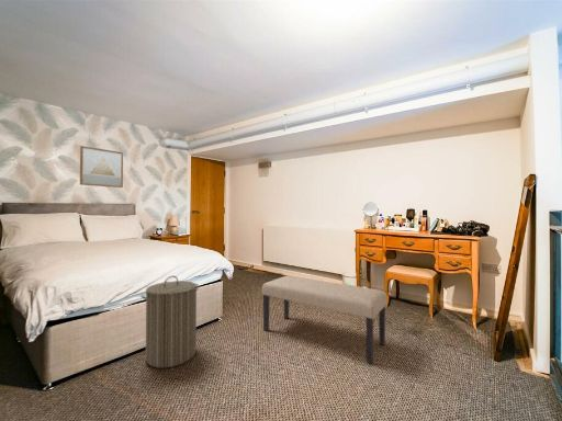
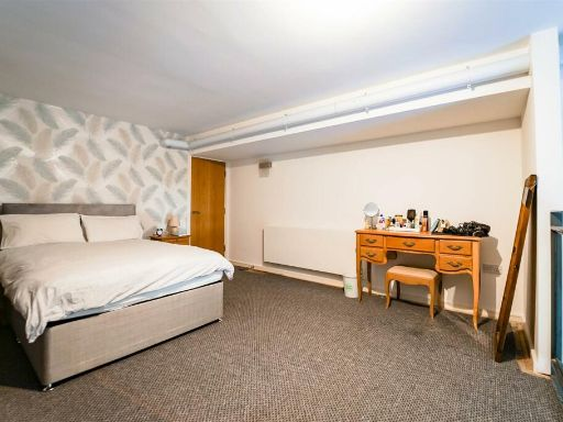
- laundry hamper (171, 315)
- bench (322, 307)
- wall art (102, 168)
